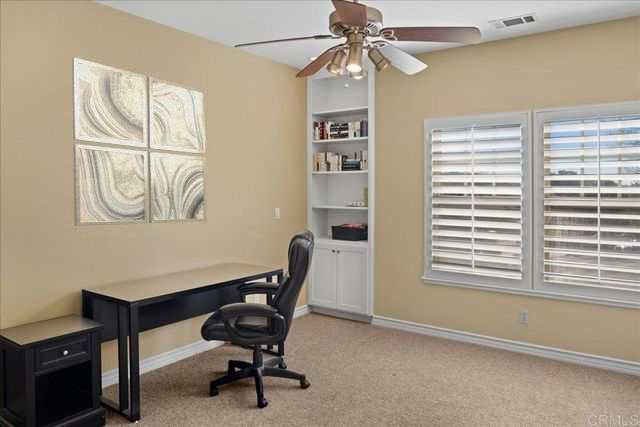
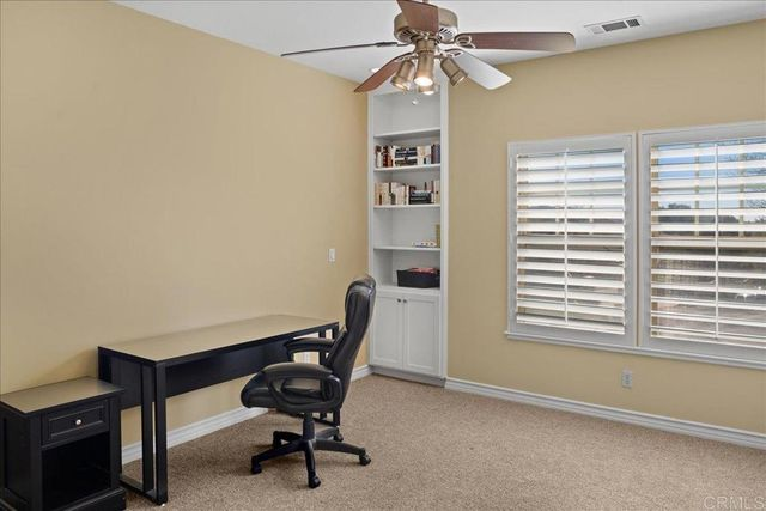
- wall art (148, 147)
